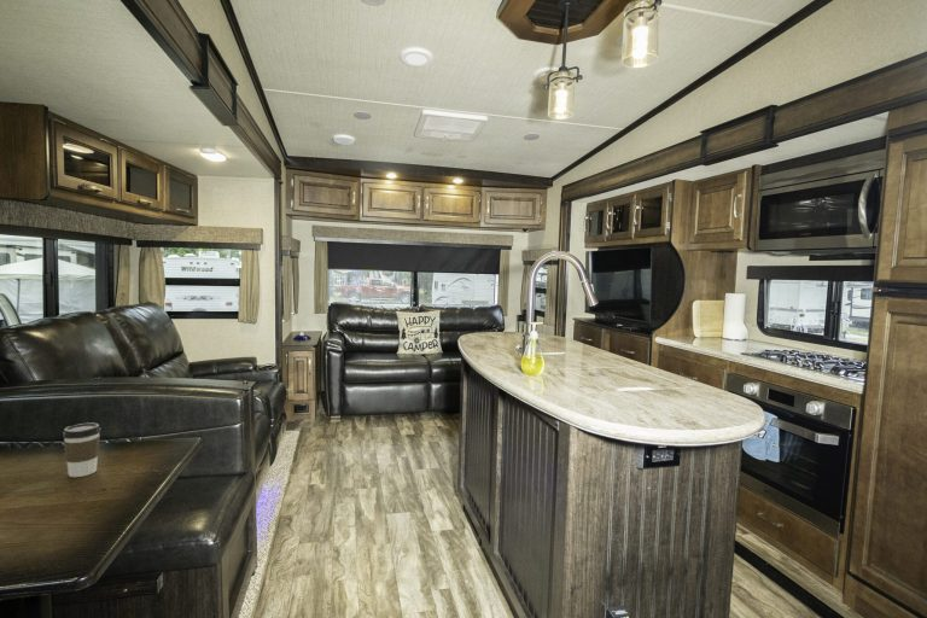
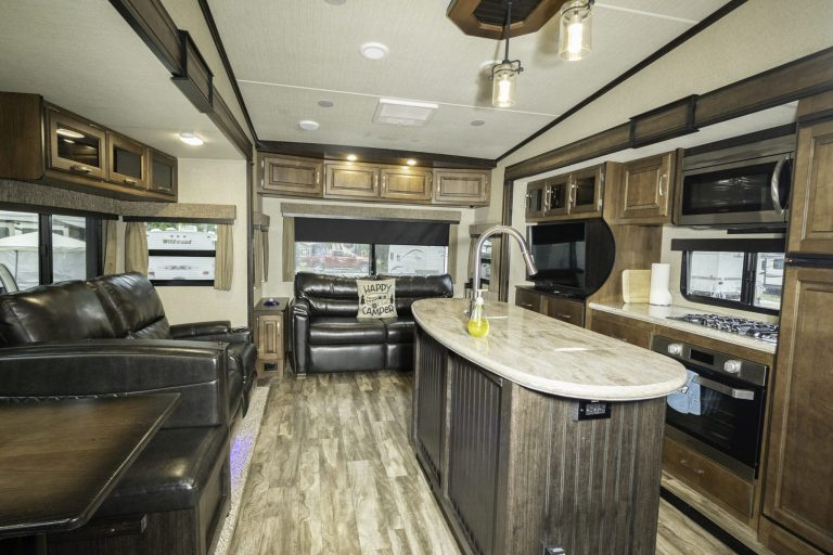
- coffee cup (82, 449)
